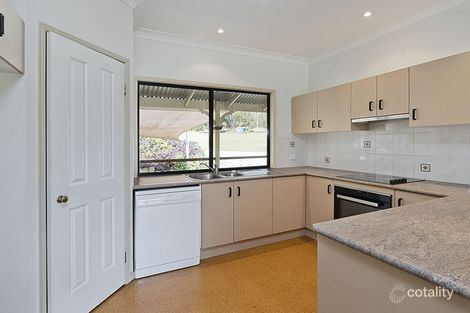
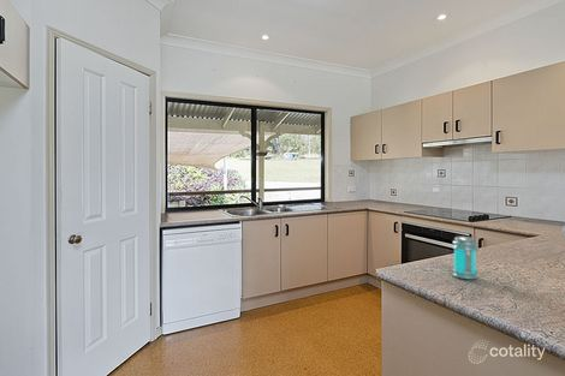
+ jar (464, 256)
